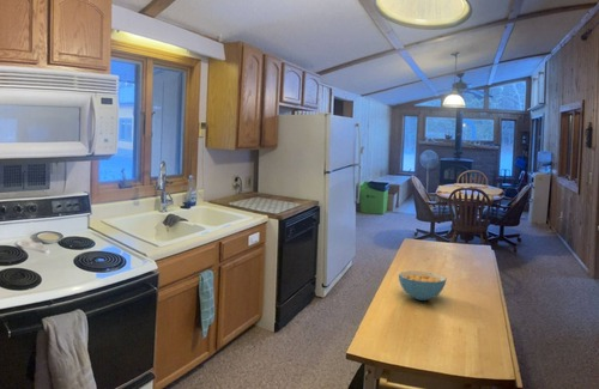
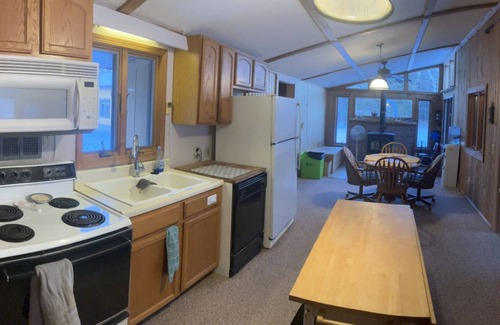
- cereal bowl (422, 286)
